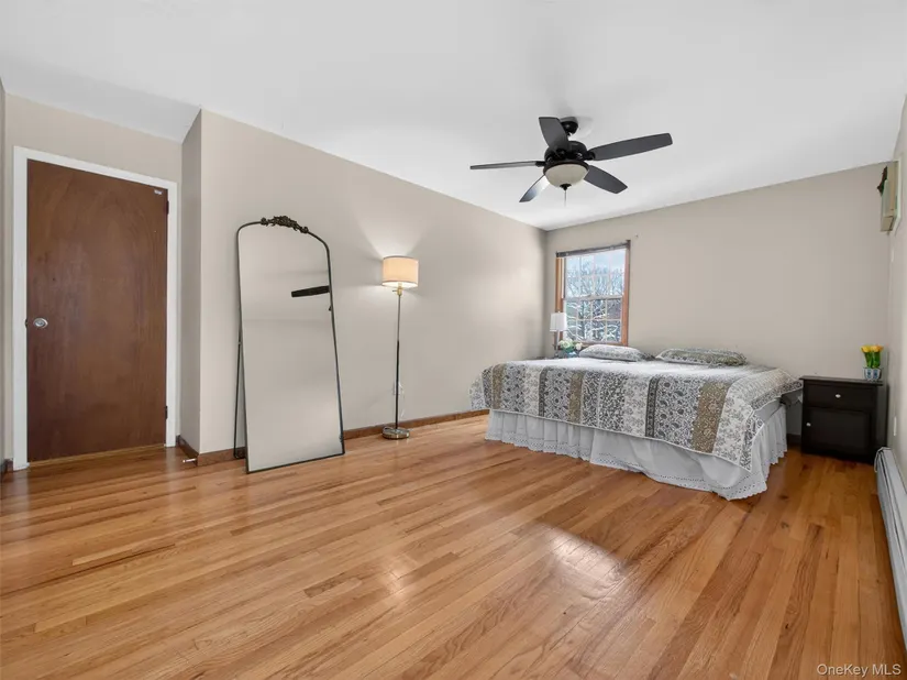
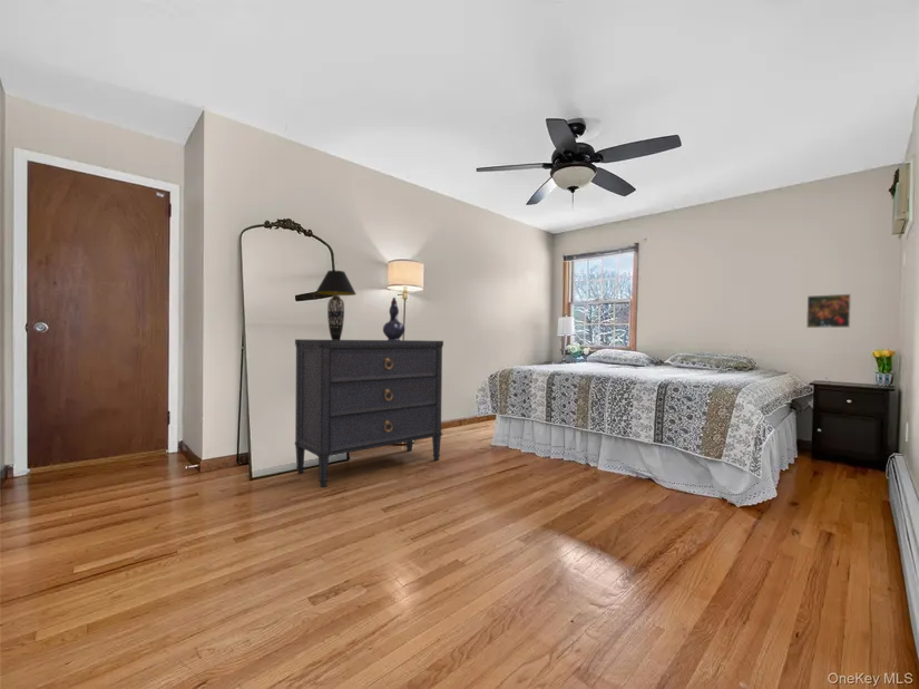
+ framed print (828, 311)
+ dresser (372, 402)
+ table lamp (335, 305)
+ decorative vase (393, 318)
